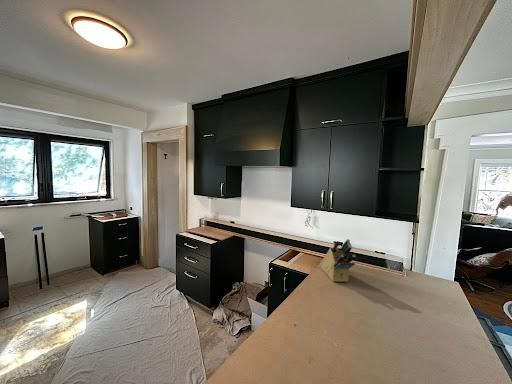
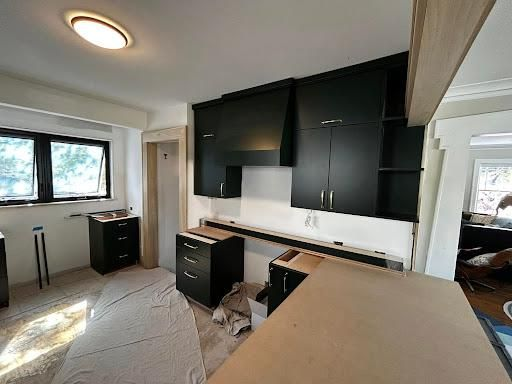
- knife block (336, 255)
